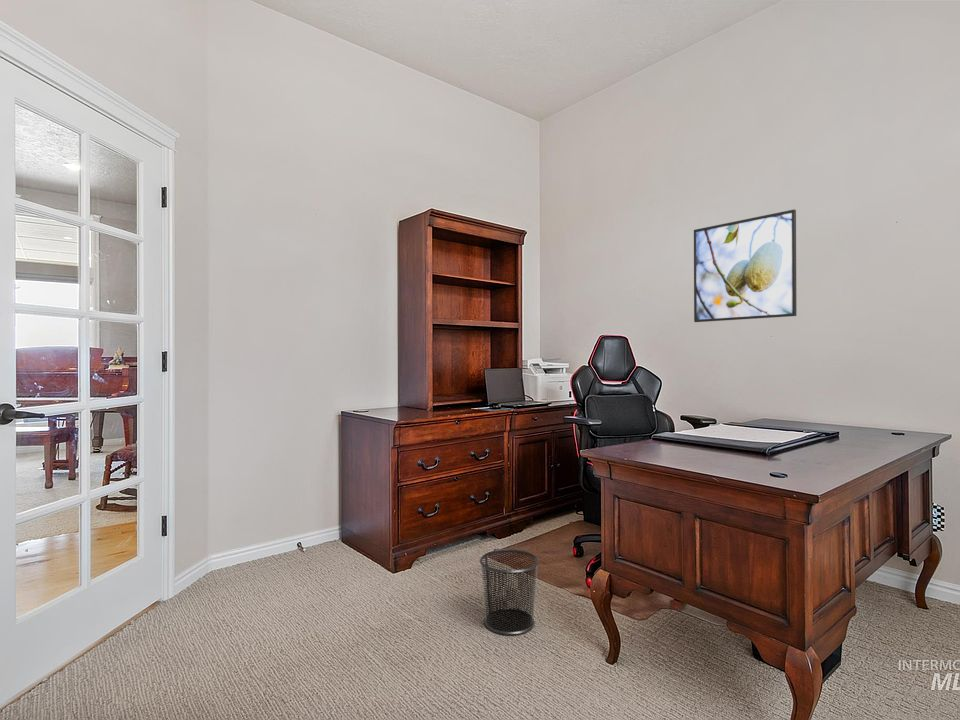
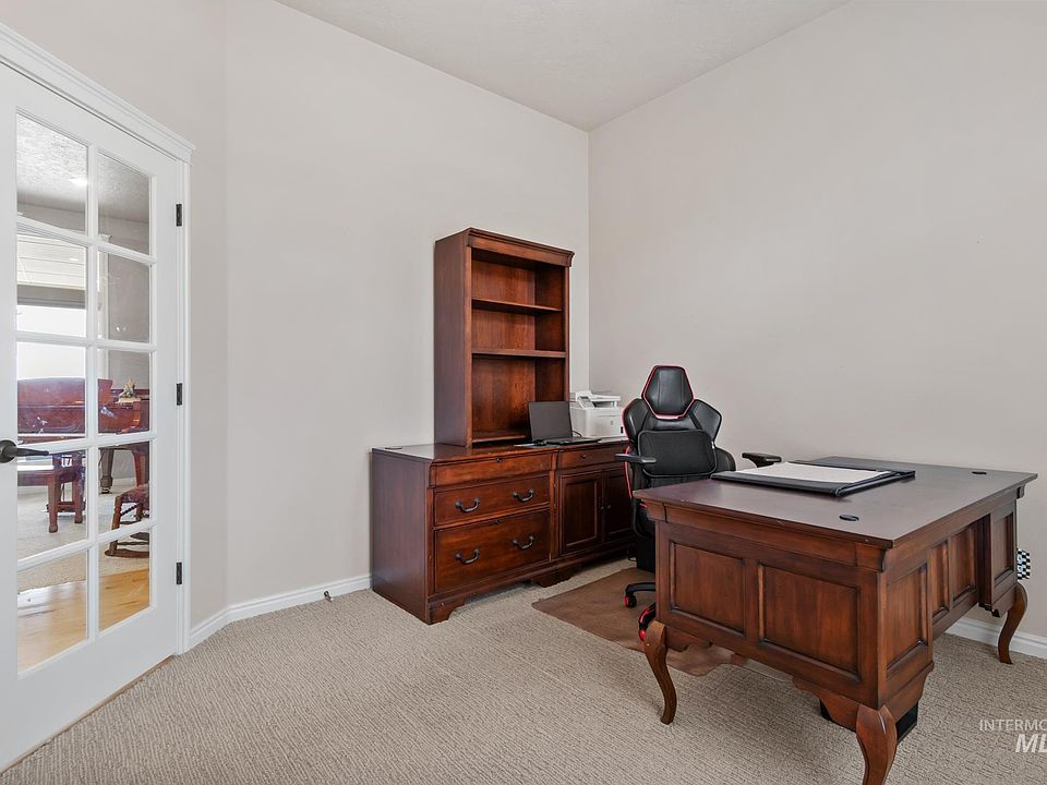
- waste bin (509, 591)
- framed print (741, 269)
